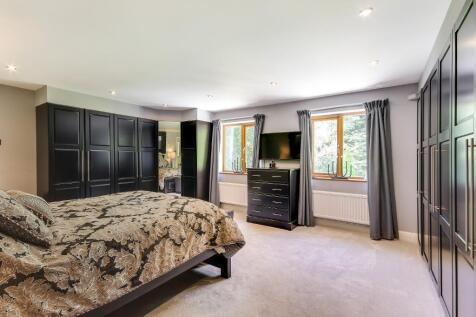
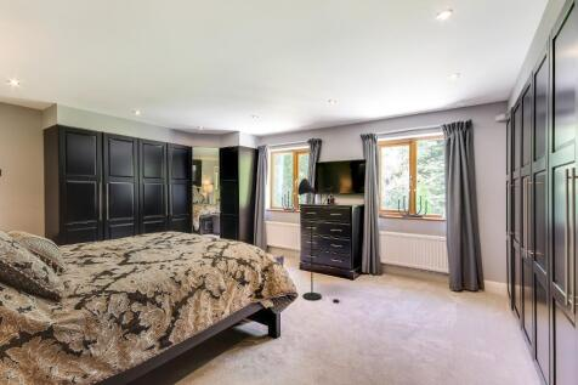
+ floor lamp (311, 237)
